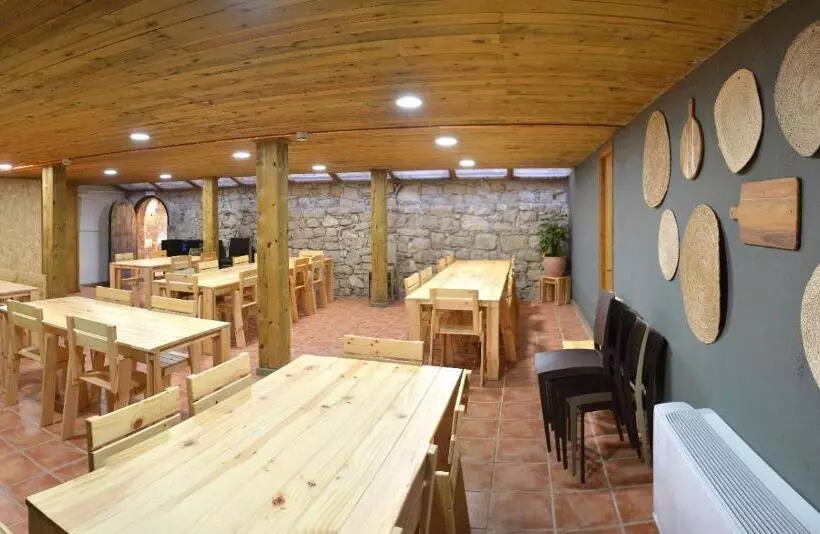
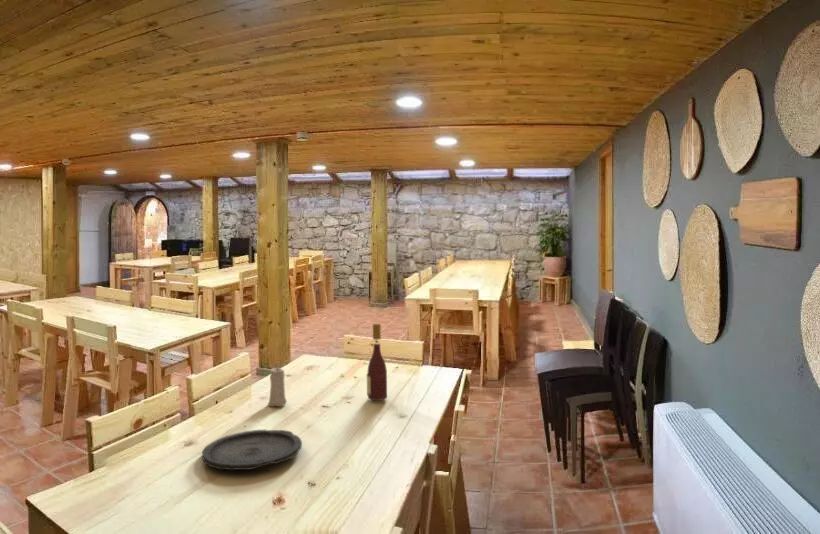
+ plate (253, 449)
+ candle (277, 385)
+ wine bottle (377, 361)
